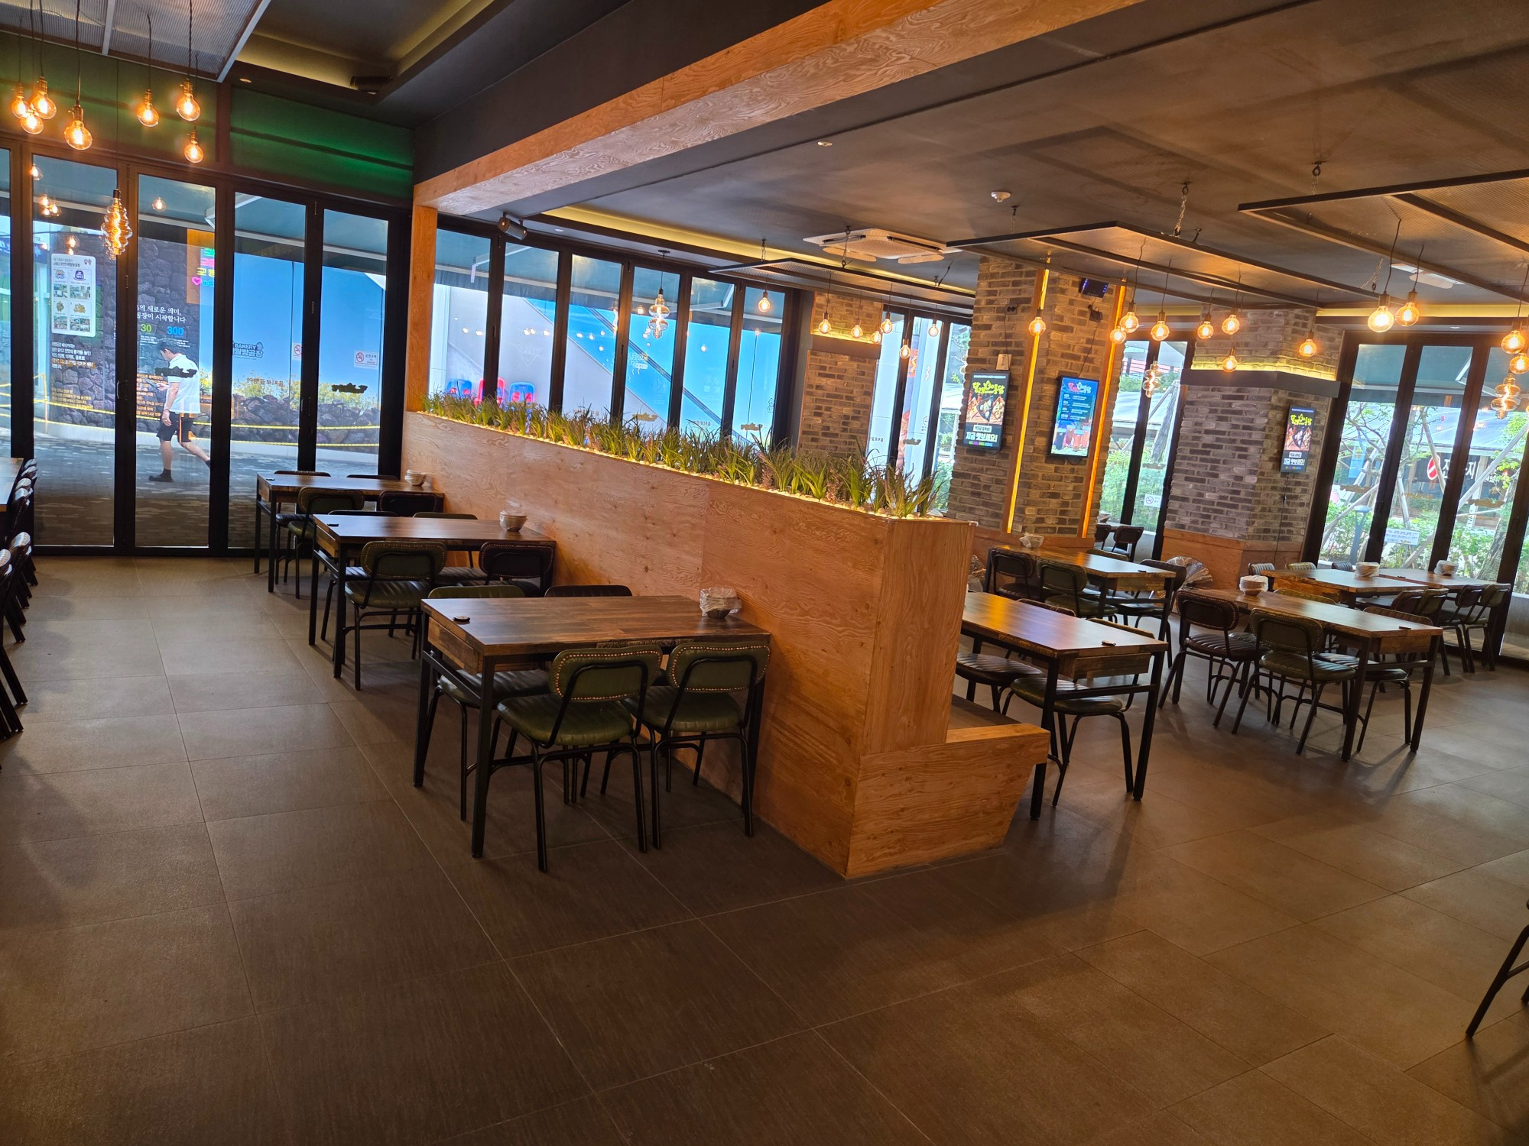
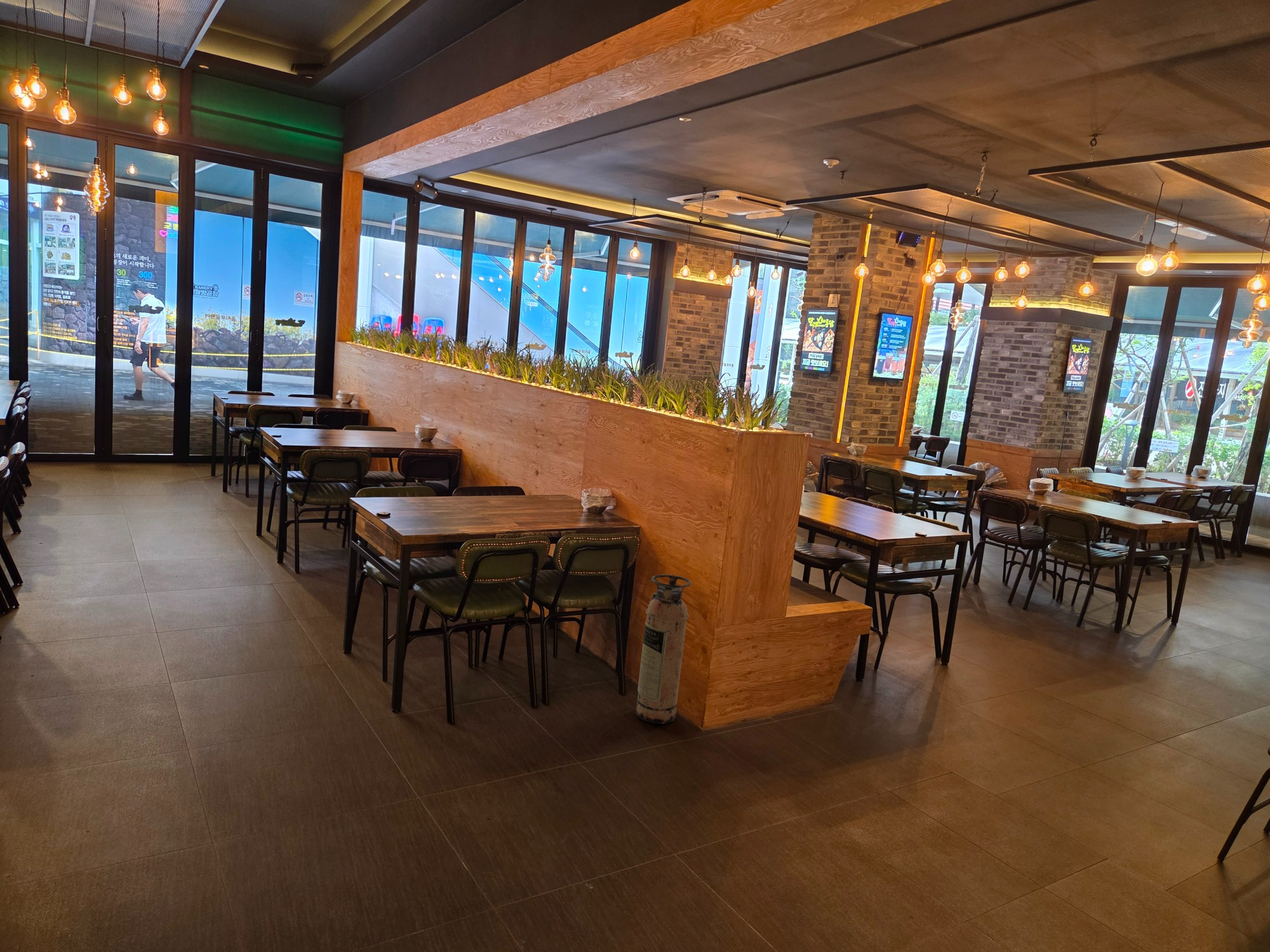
+ fire extinguisher (660, 647)
